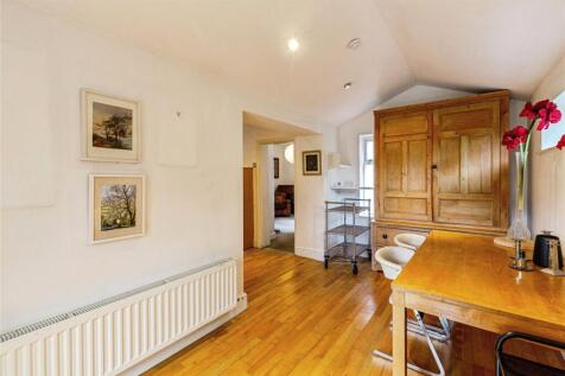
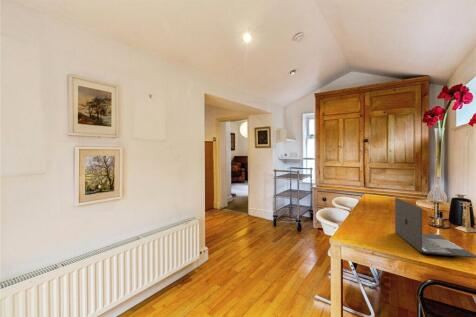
+ laptop (421, 223)
